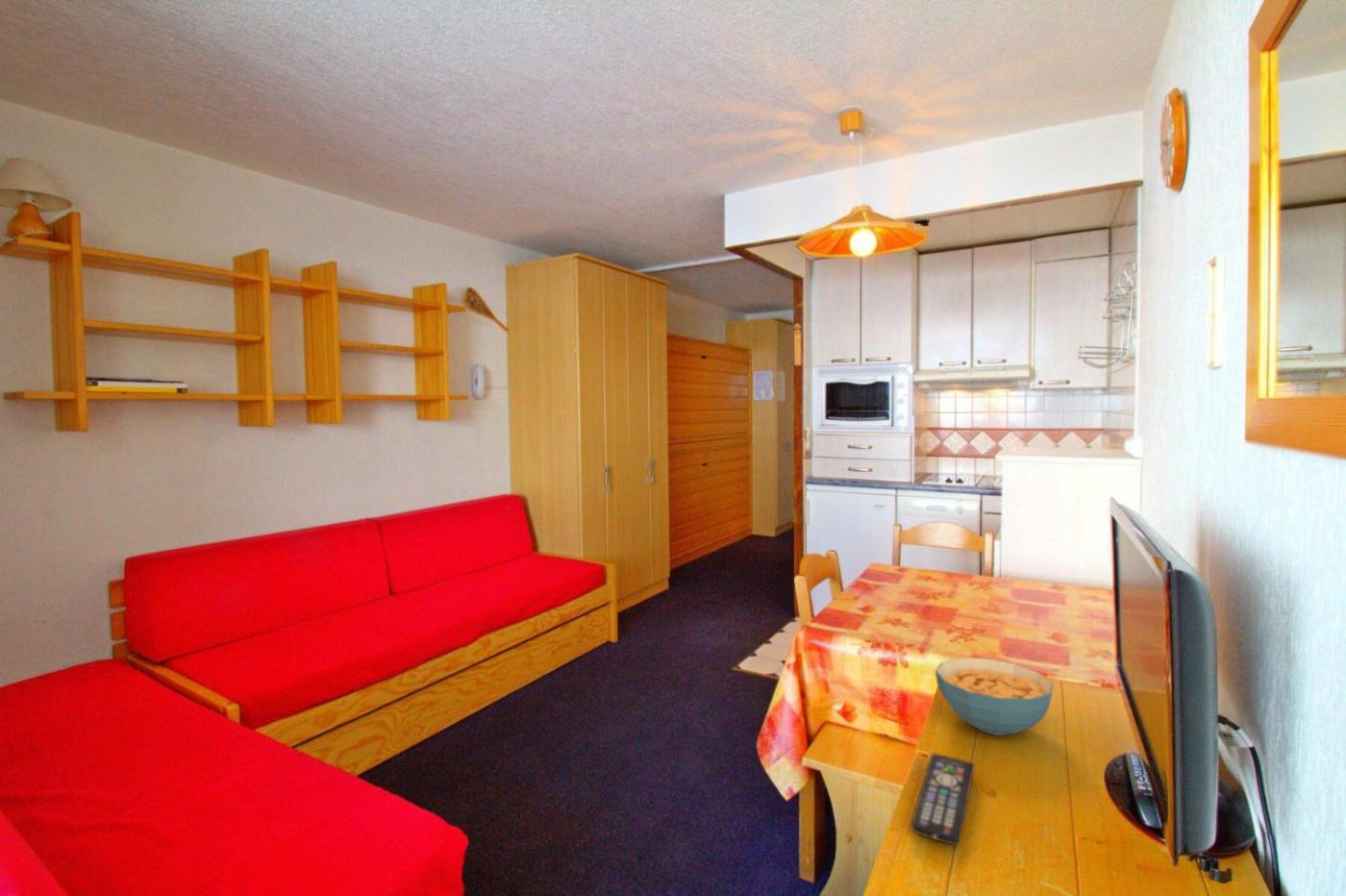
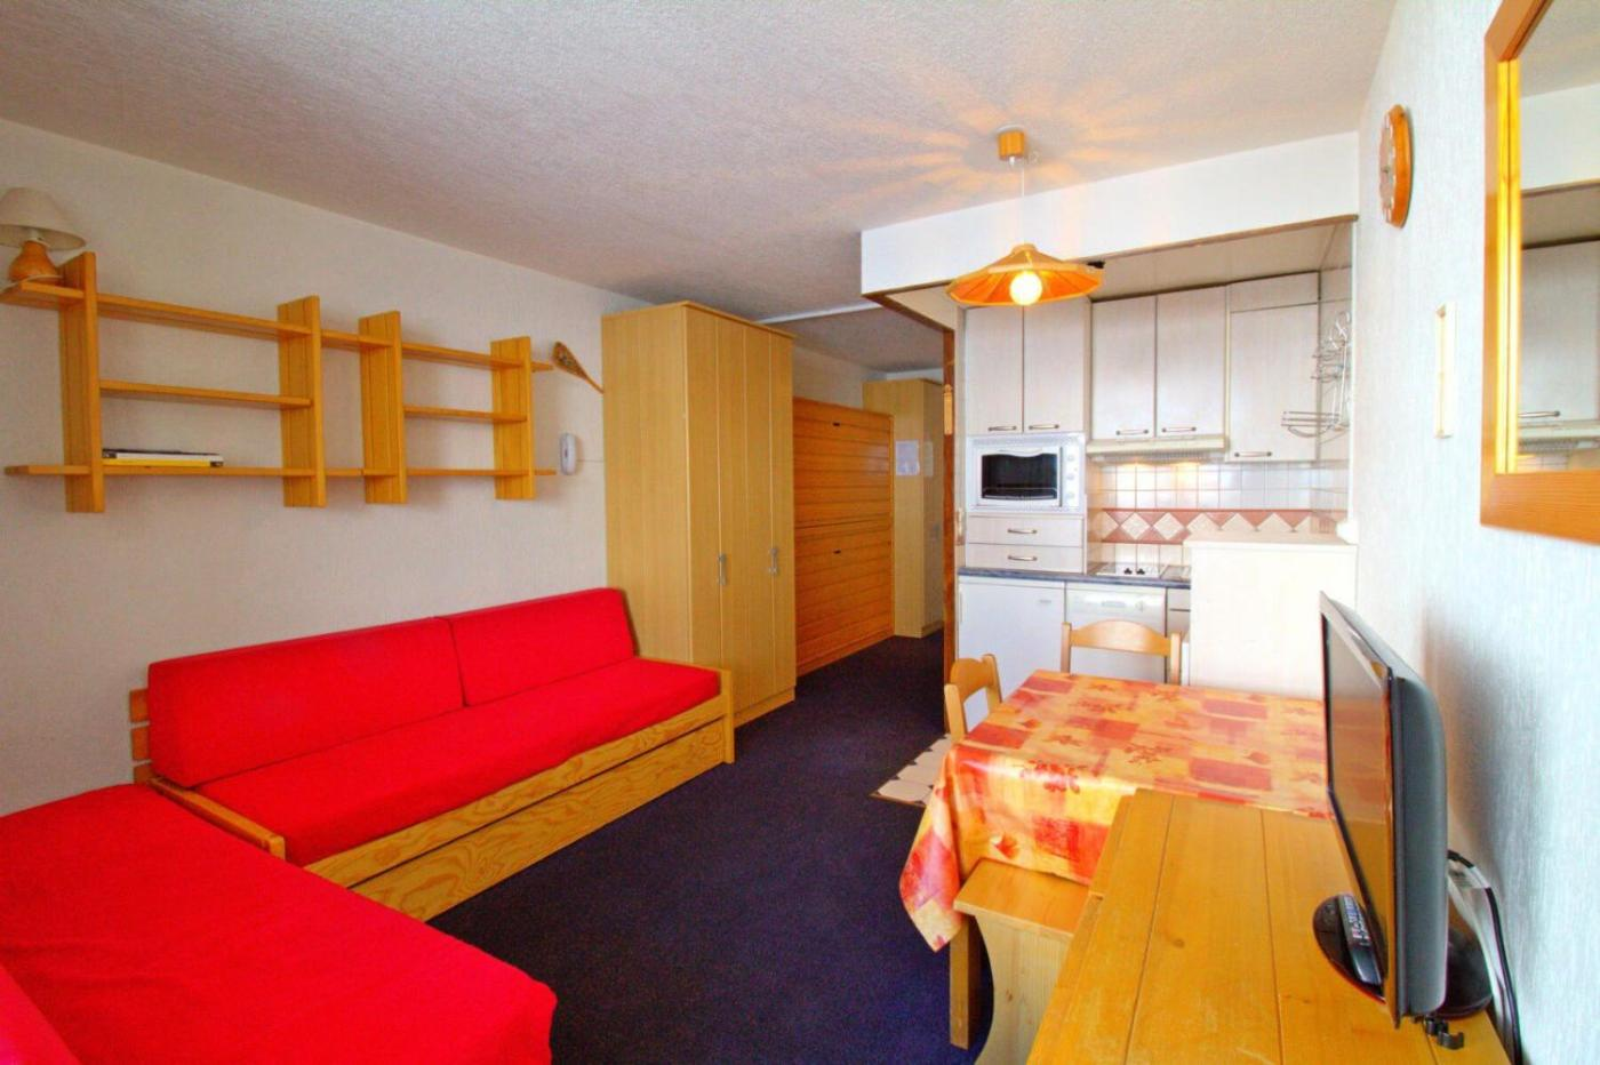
- cereal bowl (992, 702)
- remote control (945, 793)
